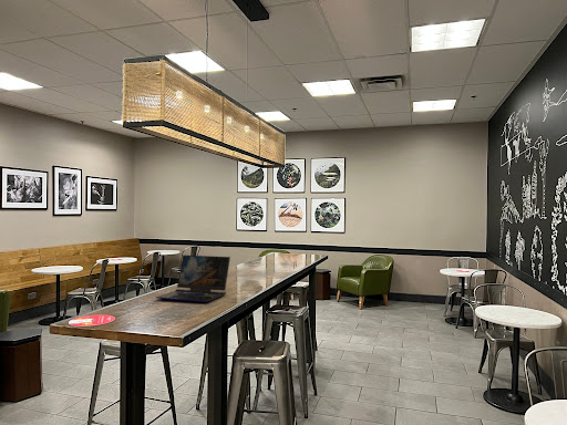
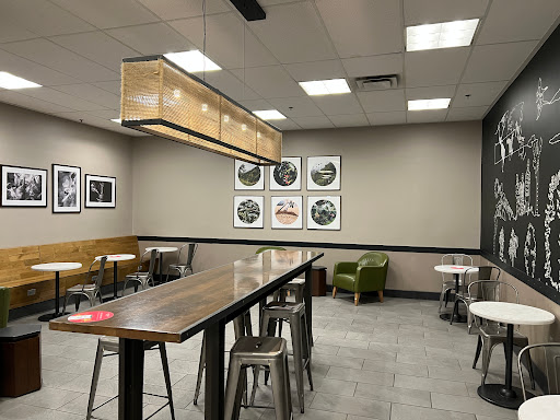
- laptop (194, 277)
